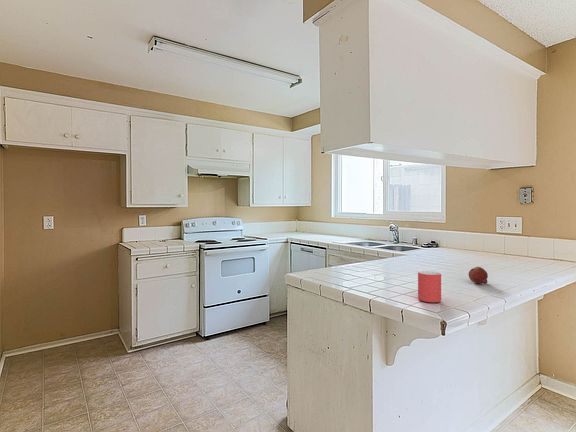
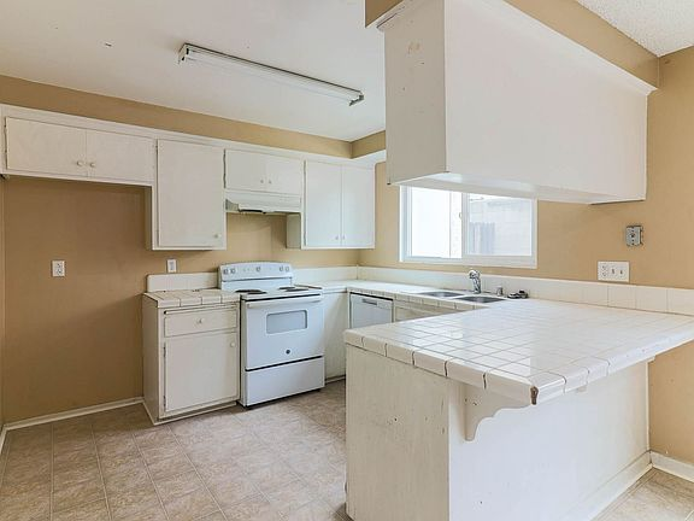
- mug (431, 285)
- fruit (478, 275)
